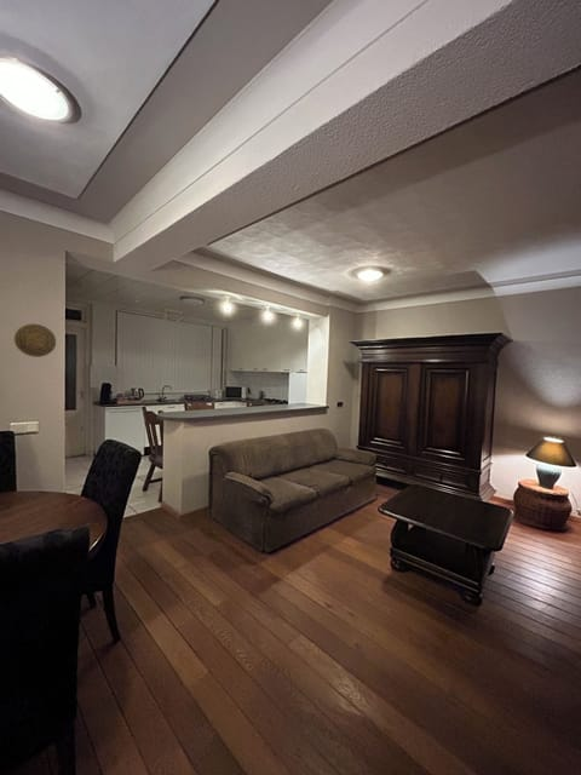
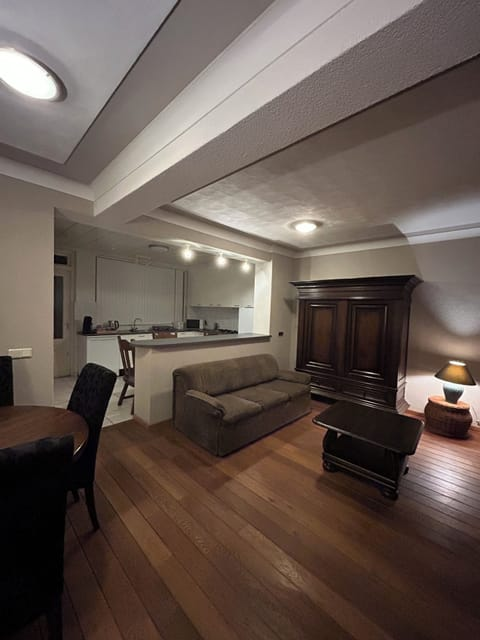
- decorative plate (35, 340)
